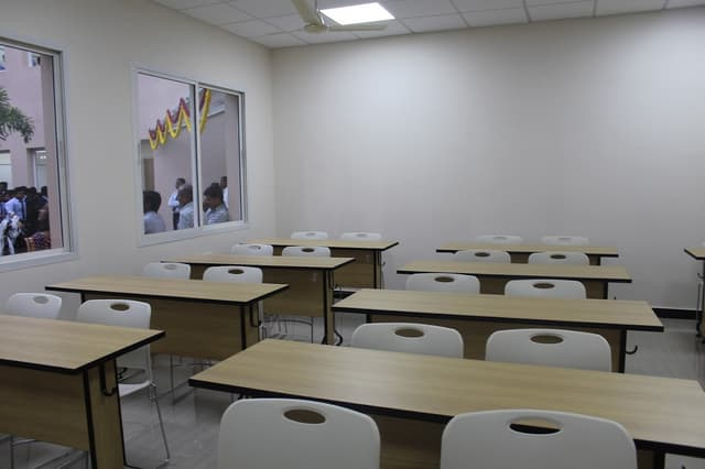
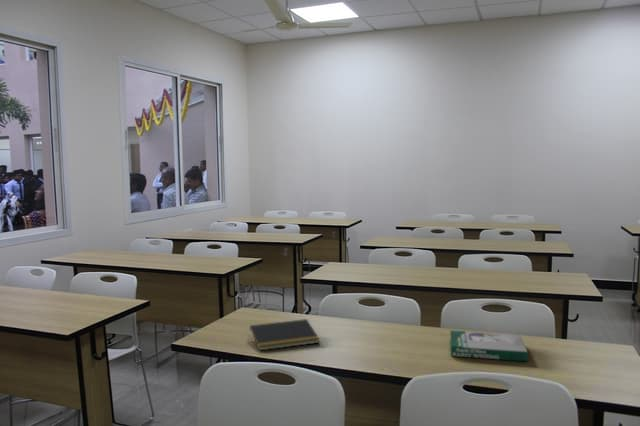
+ book (486, 345)
+ notepad (284, 333)
